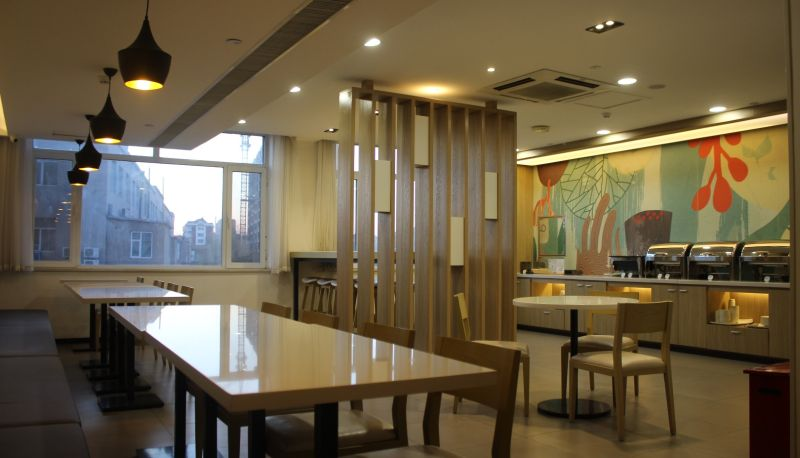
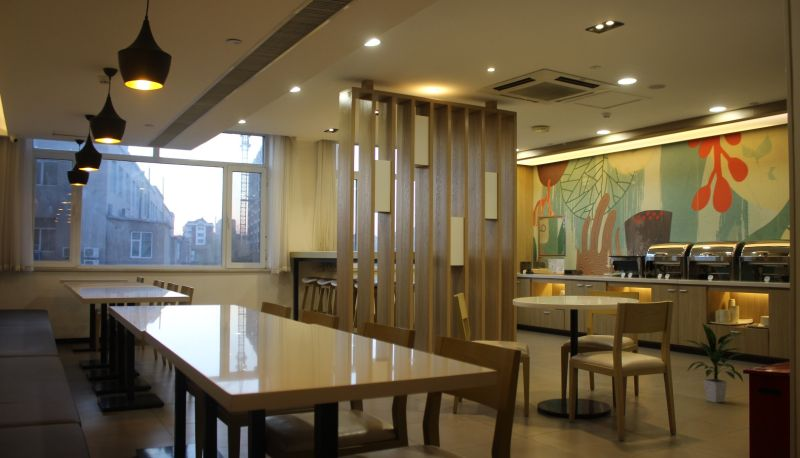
+ indoor plant (717, 362)
